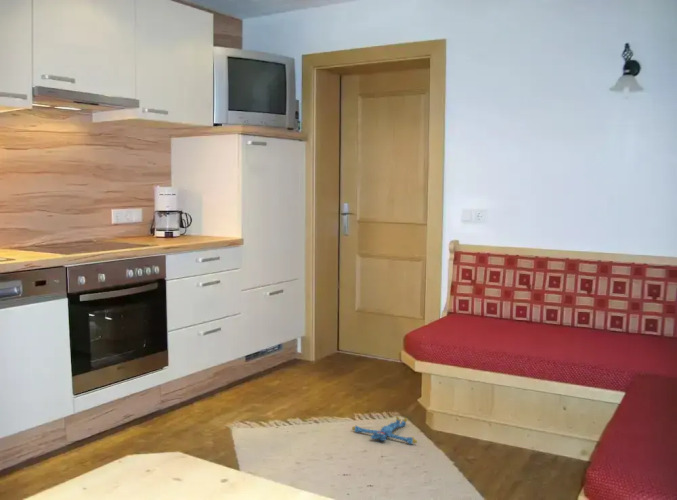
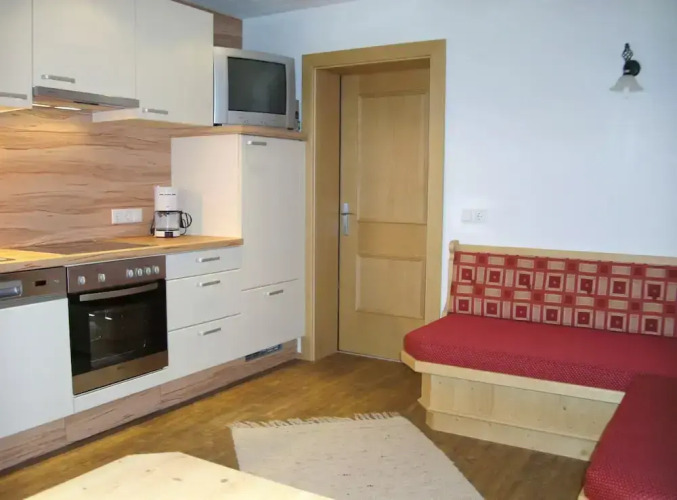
- plush toy (390, 428)
